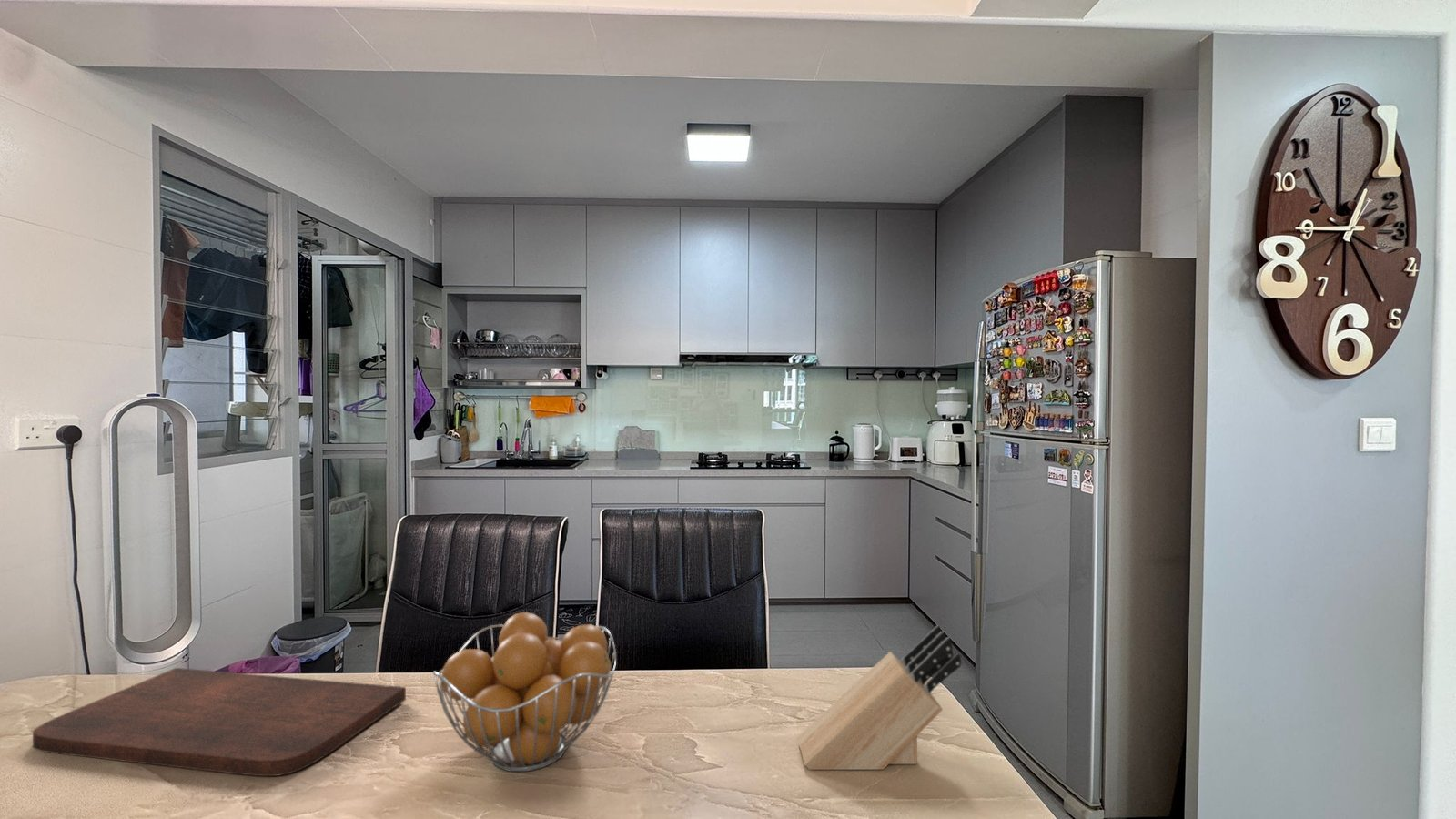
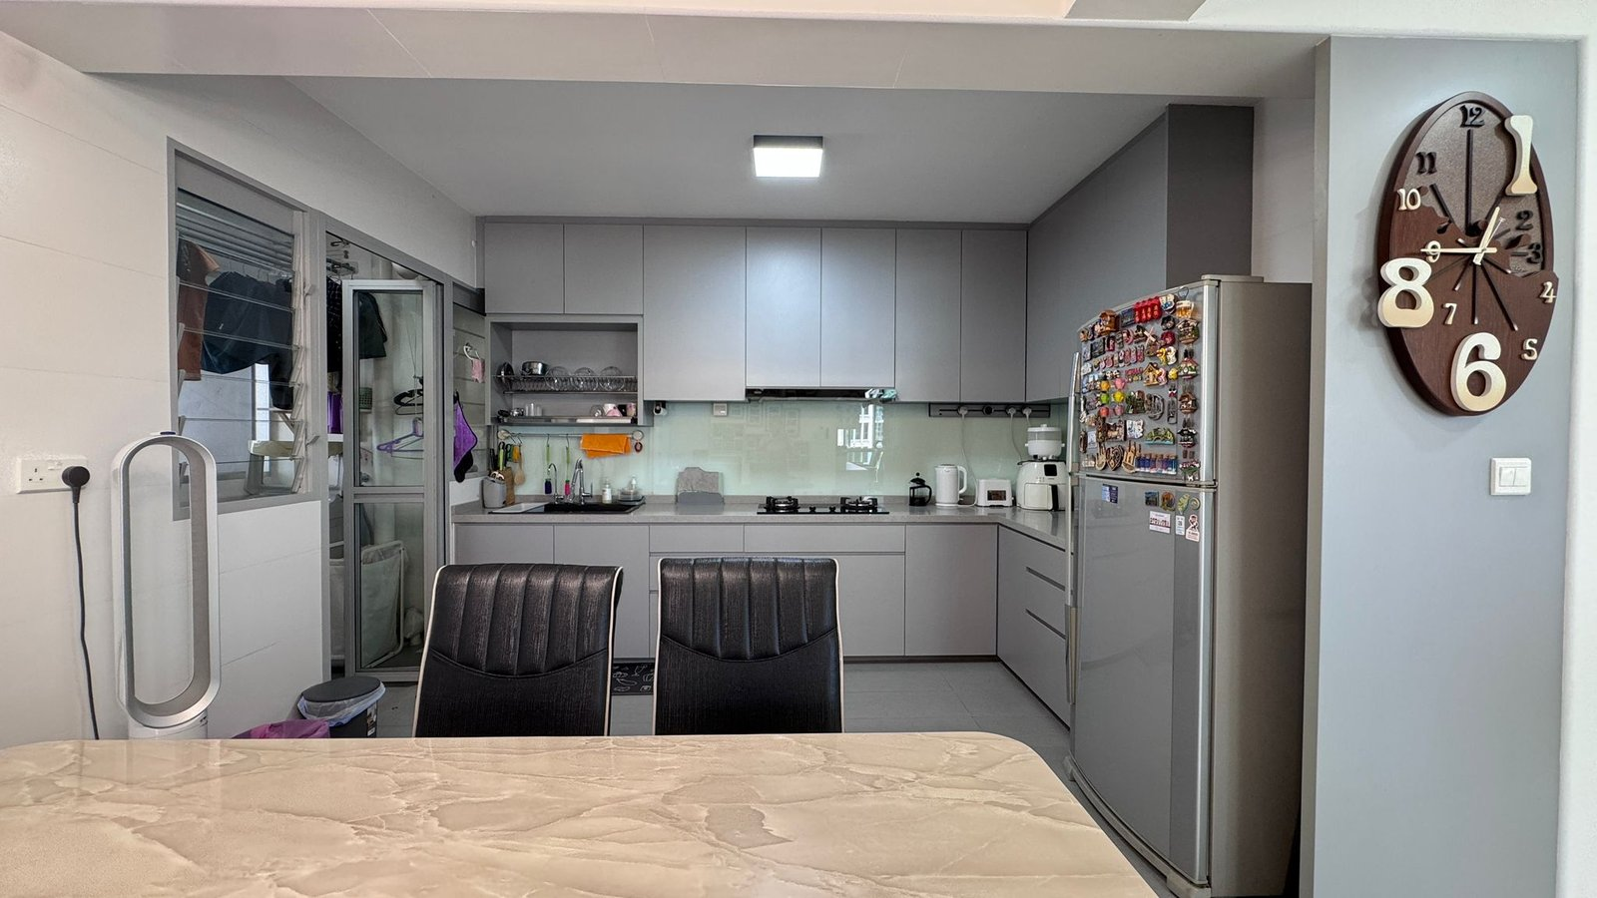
- knife block (879, 693)
- fruit basket (529, 687)
- cutting board (225, 715)
